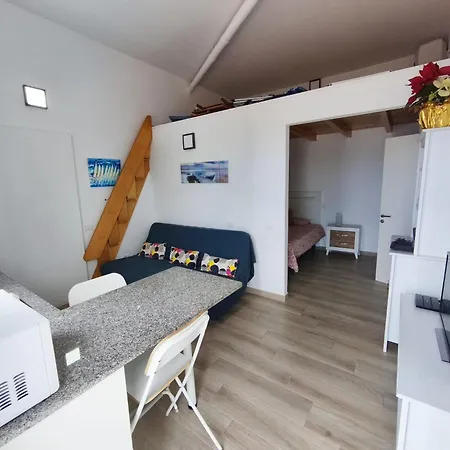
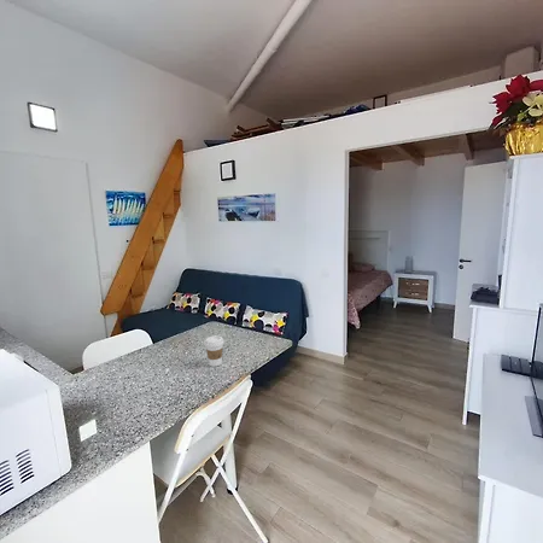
+ coffee cup (214, 351)
